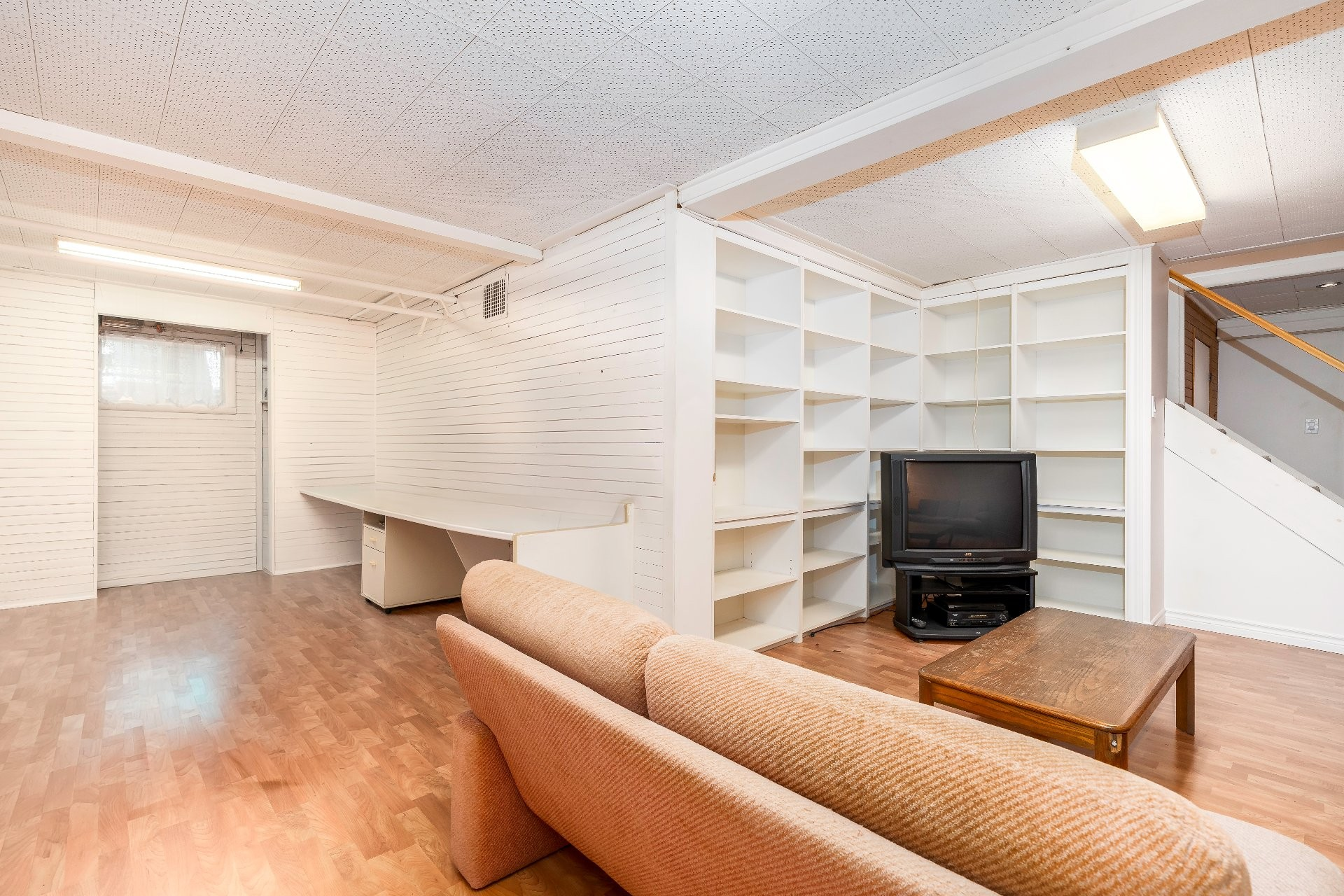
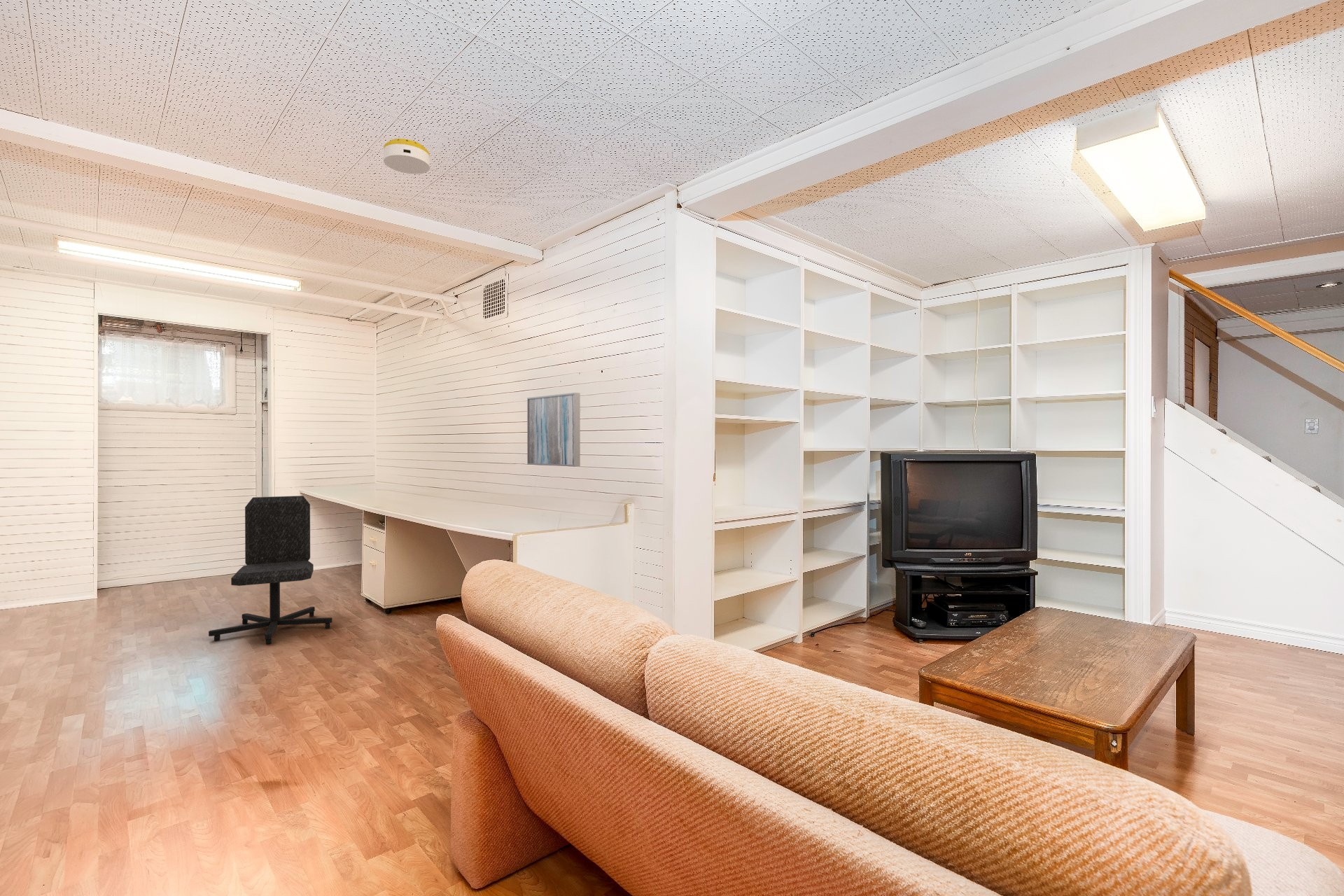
+ smoke detector (407, 155)
+ wall art (552, 430)
+ chair (274, 565)
